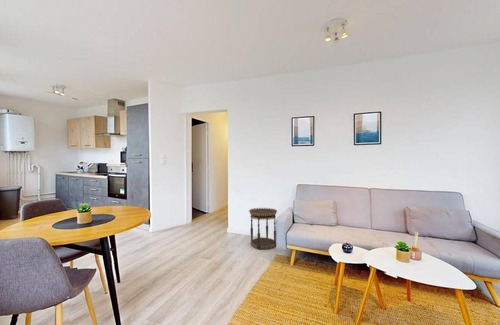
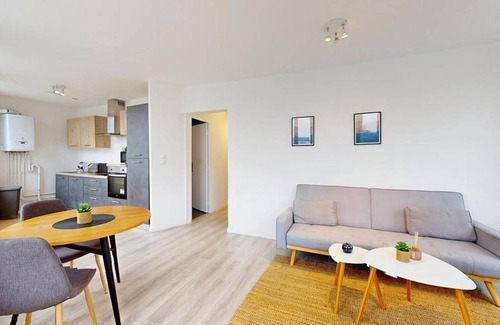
- side table (266, 227)
